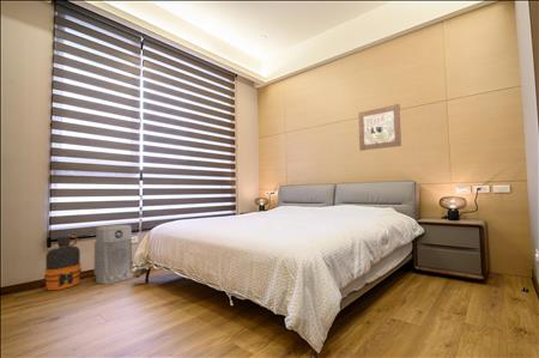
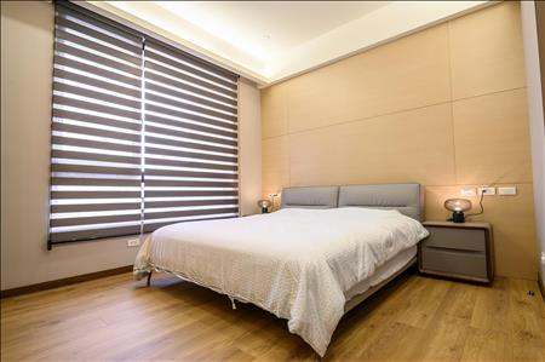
- wall art (378, 128)
- air purifier (113, 251)
- water bottle (63, 260)
